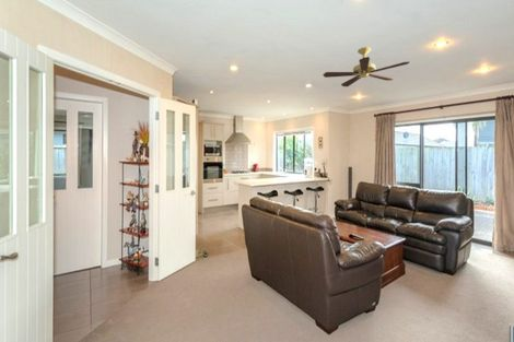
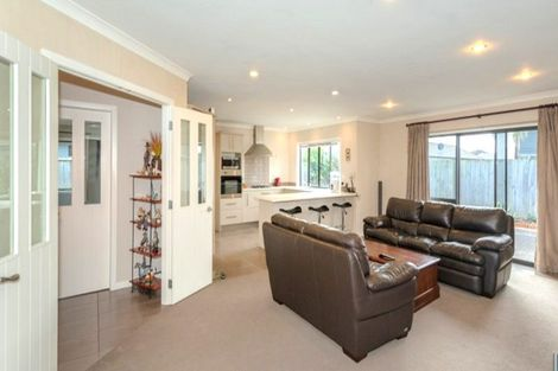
- ceiling fan (363, 61)
